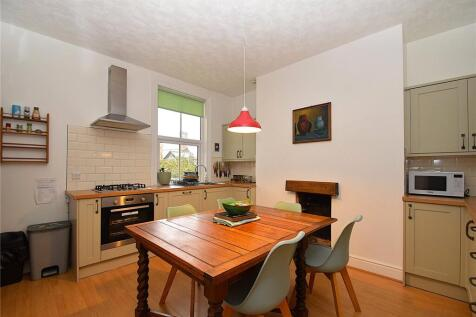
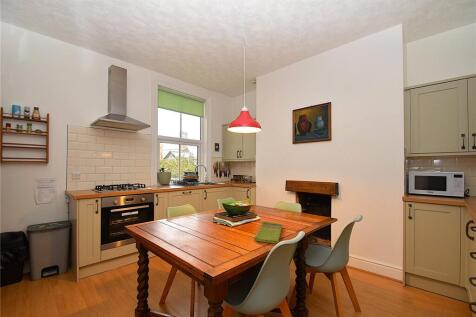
+ dish towel (269, 231)
